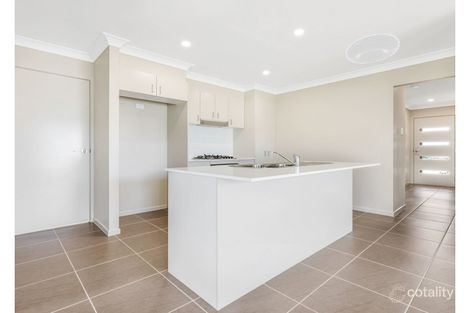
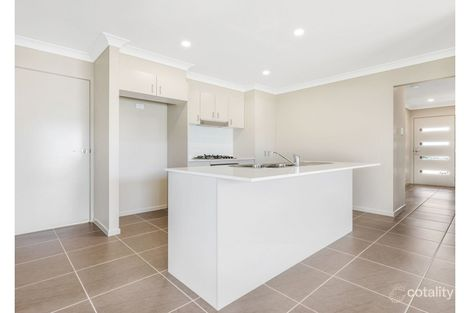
- ceiling light (371, 49)
